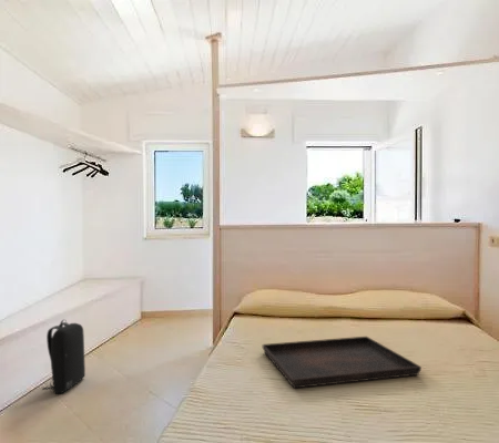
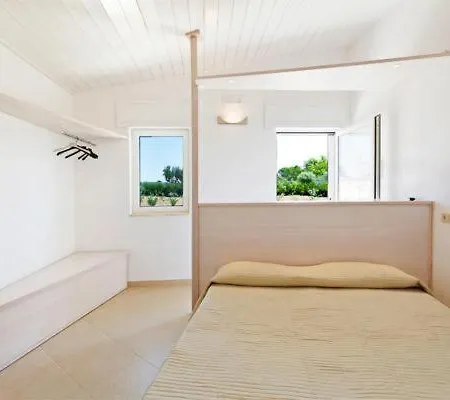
- serving tray (335, 358)
- backpack (62, 352)
